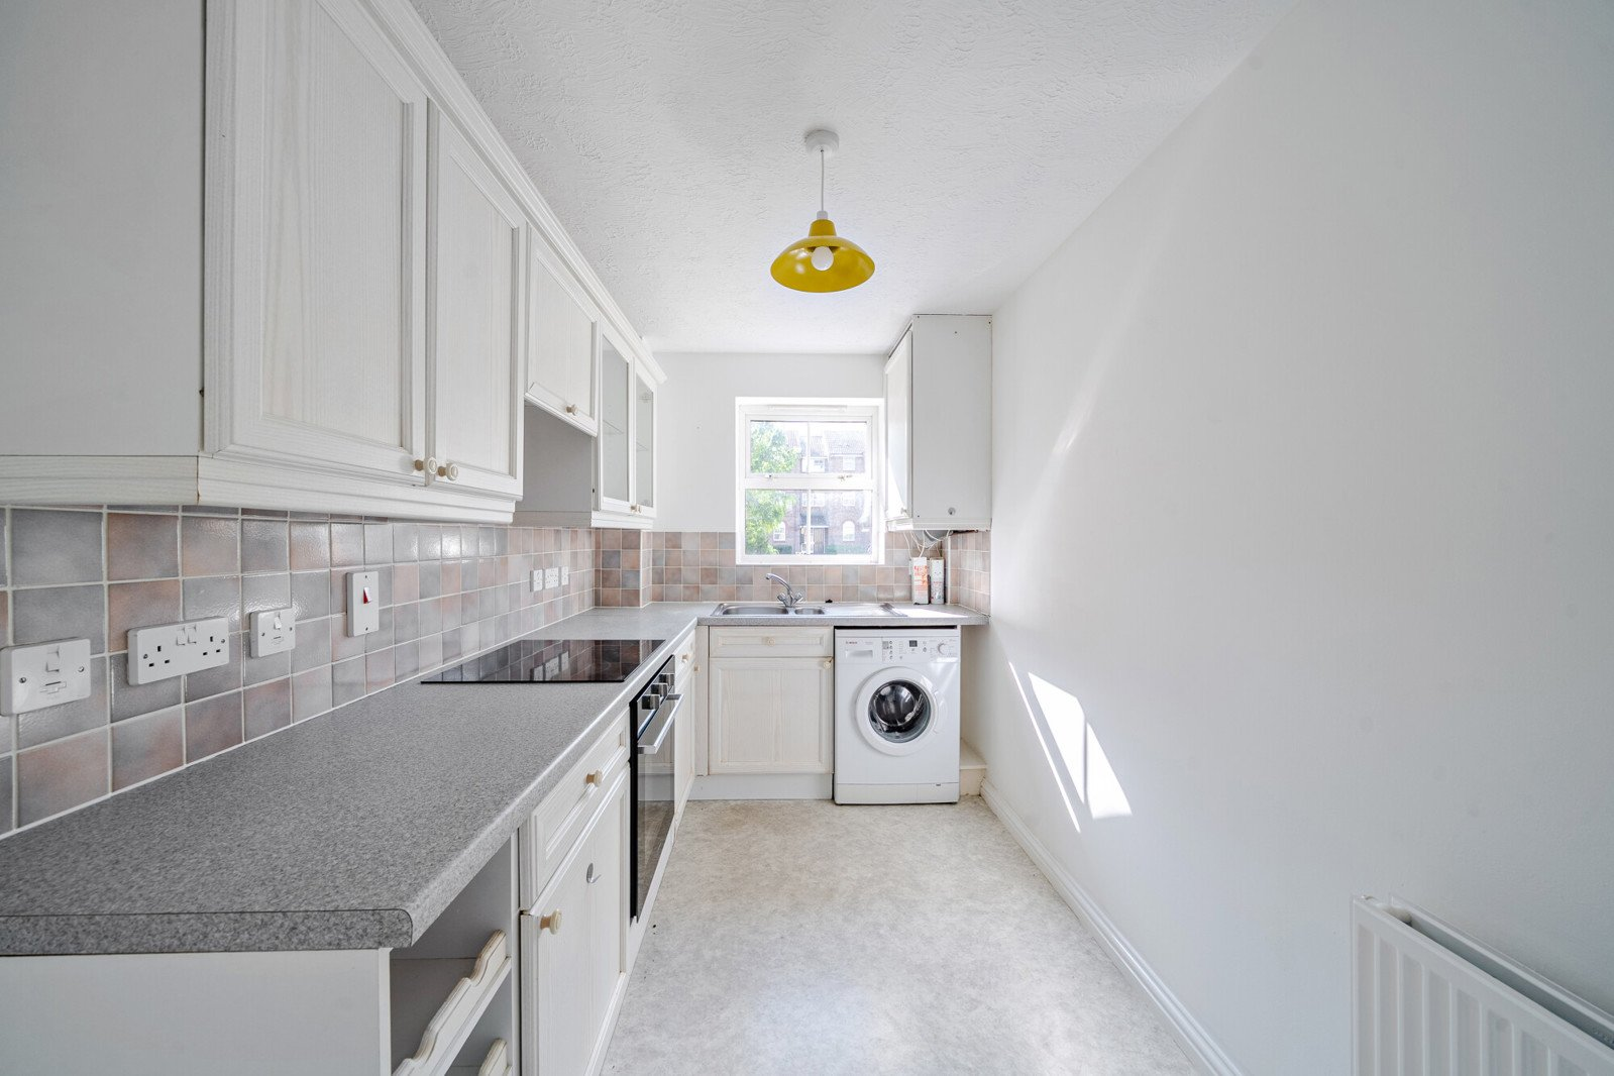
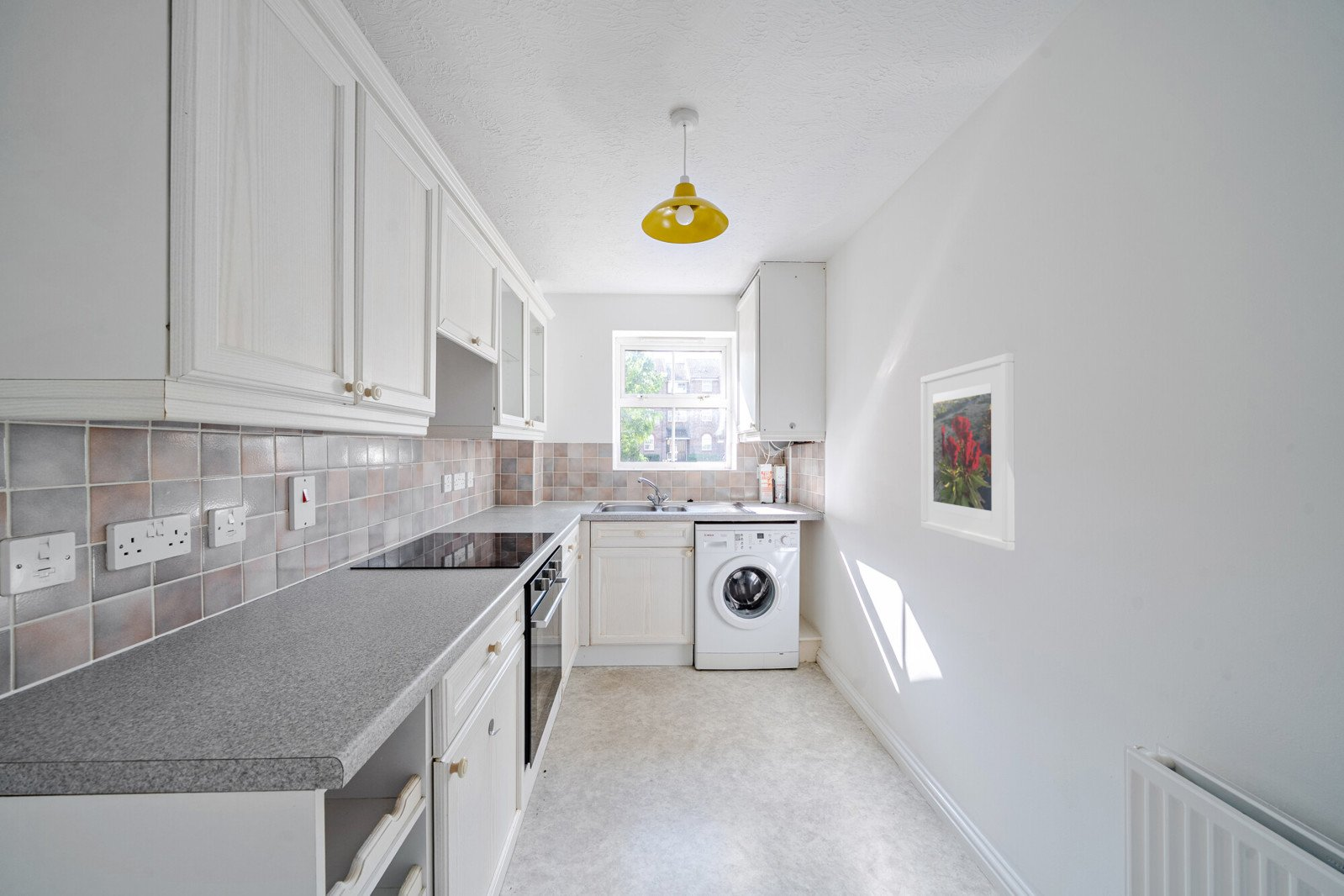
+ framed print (961, 451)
